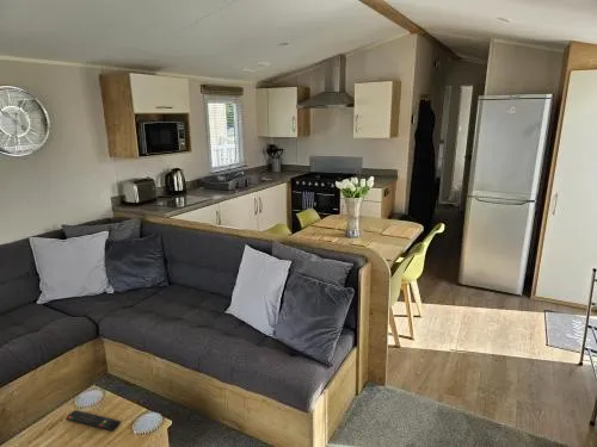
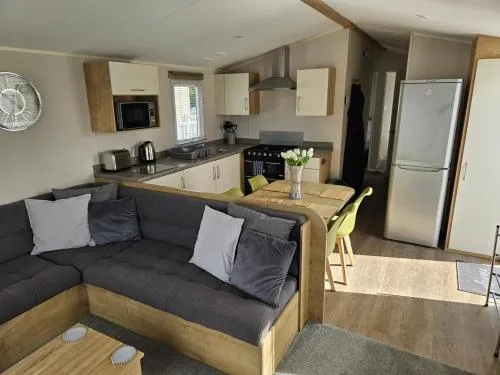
- remote control (92, 421)
